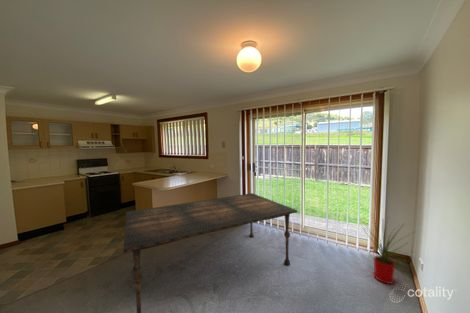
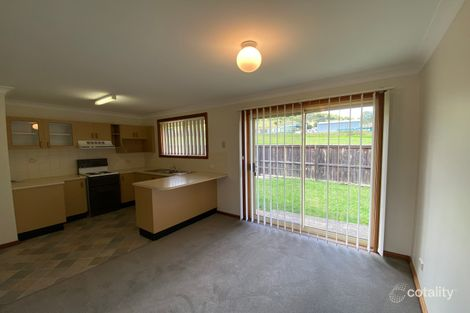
- house plant (385, 249)
- dining table (210, 232)
